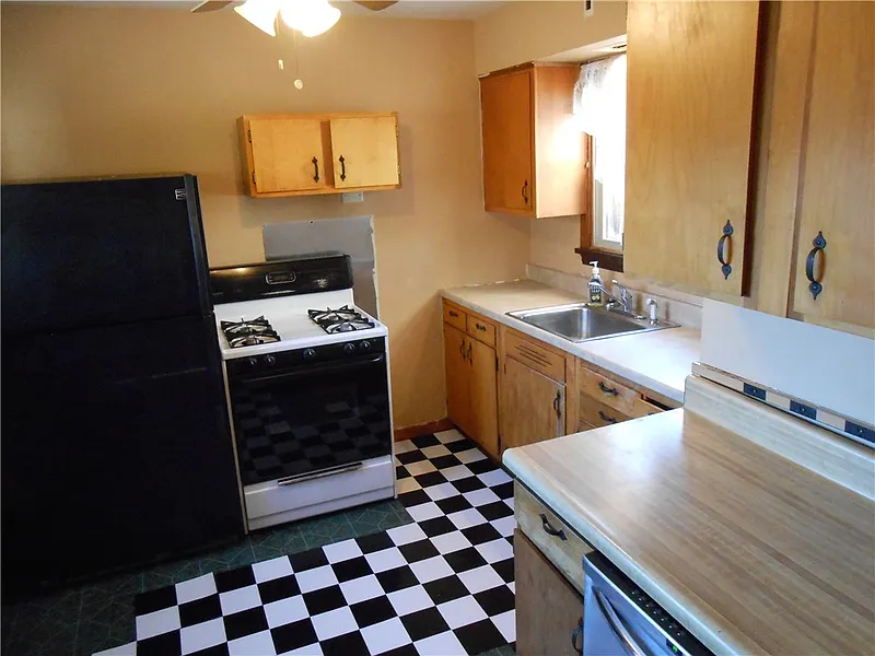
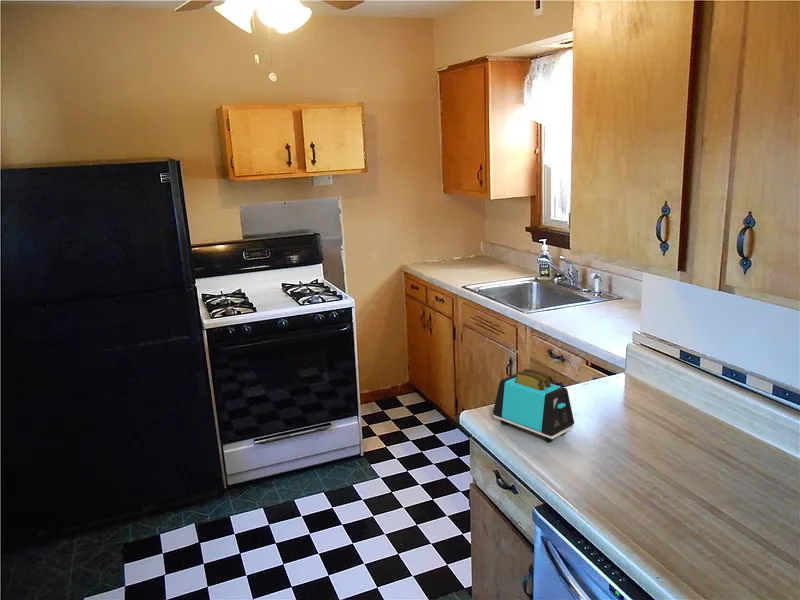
+ toaster (532, 400)
